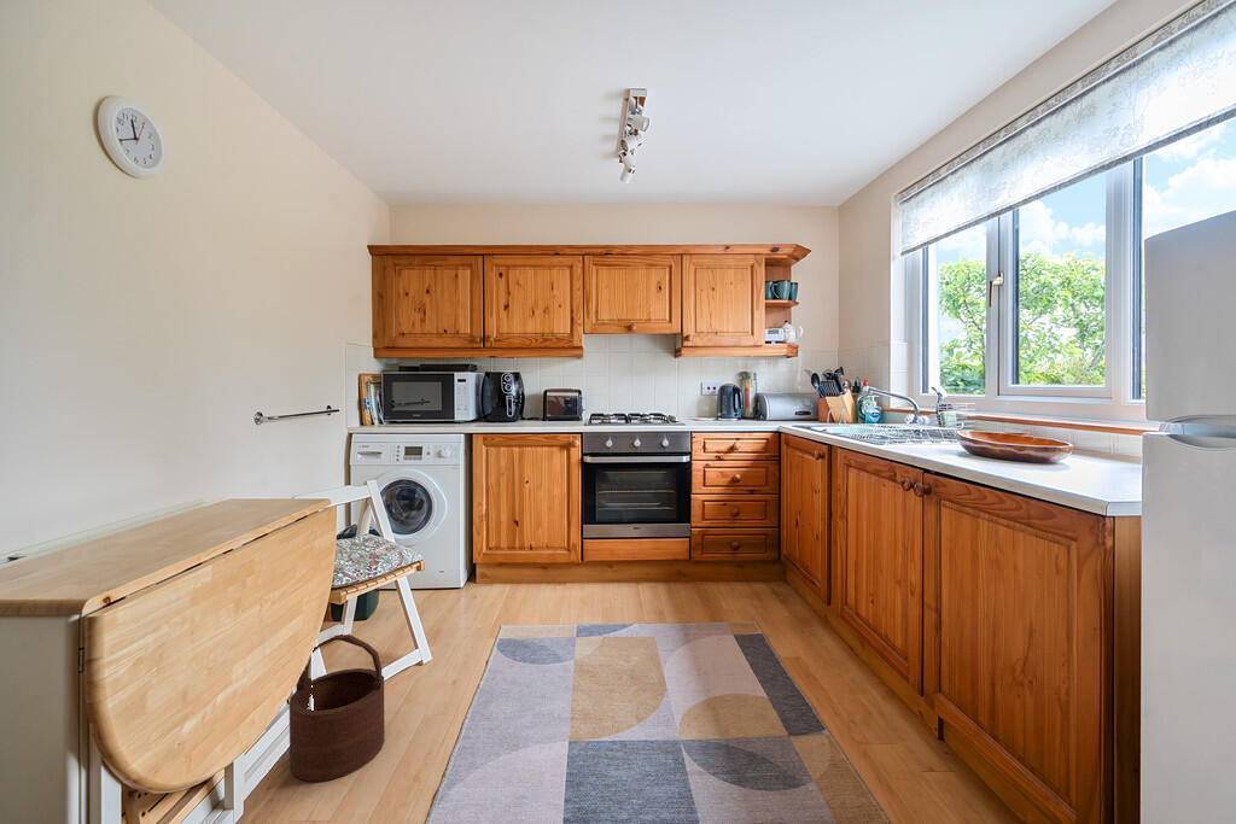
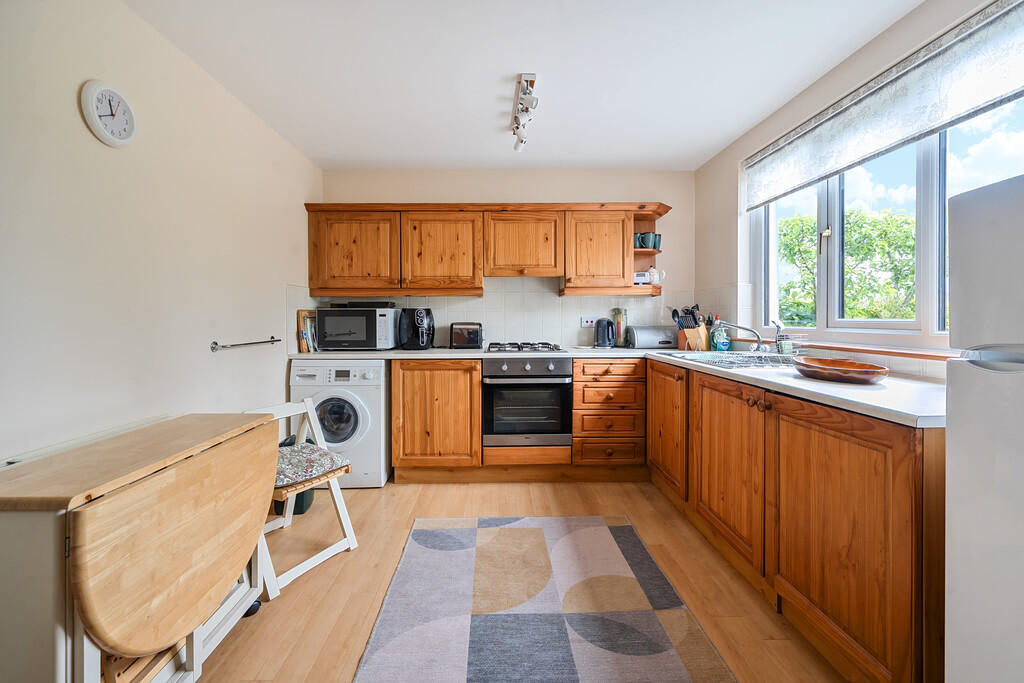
- wooden bucket (338, 695)
